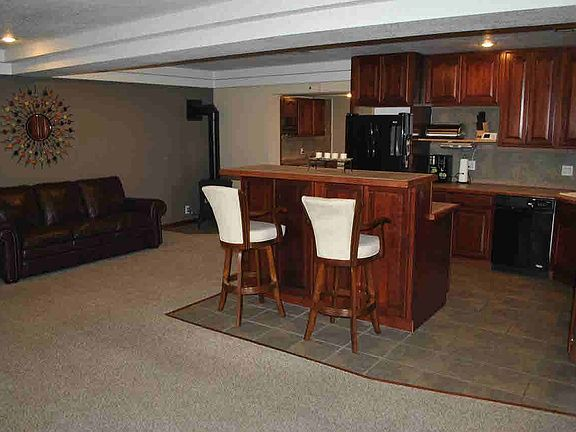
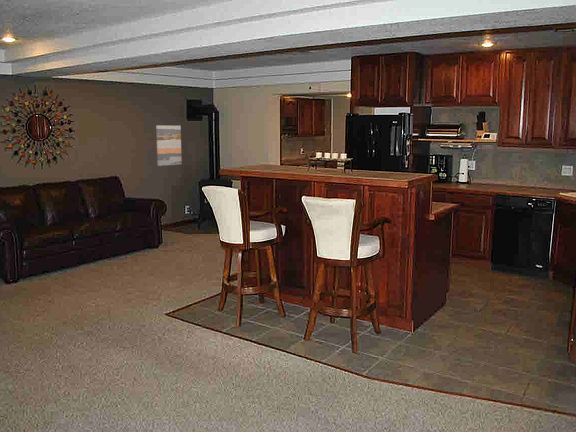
+ wall art (169, 145)
